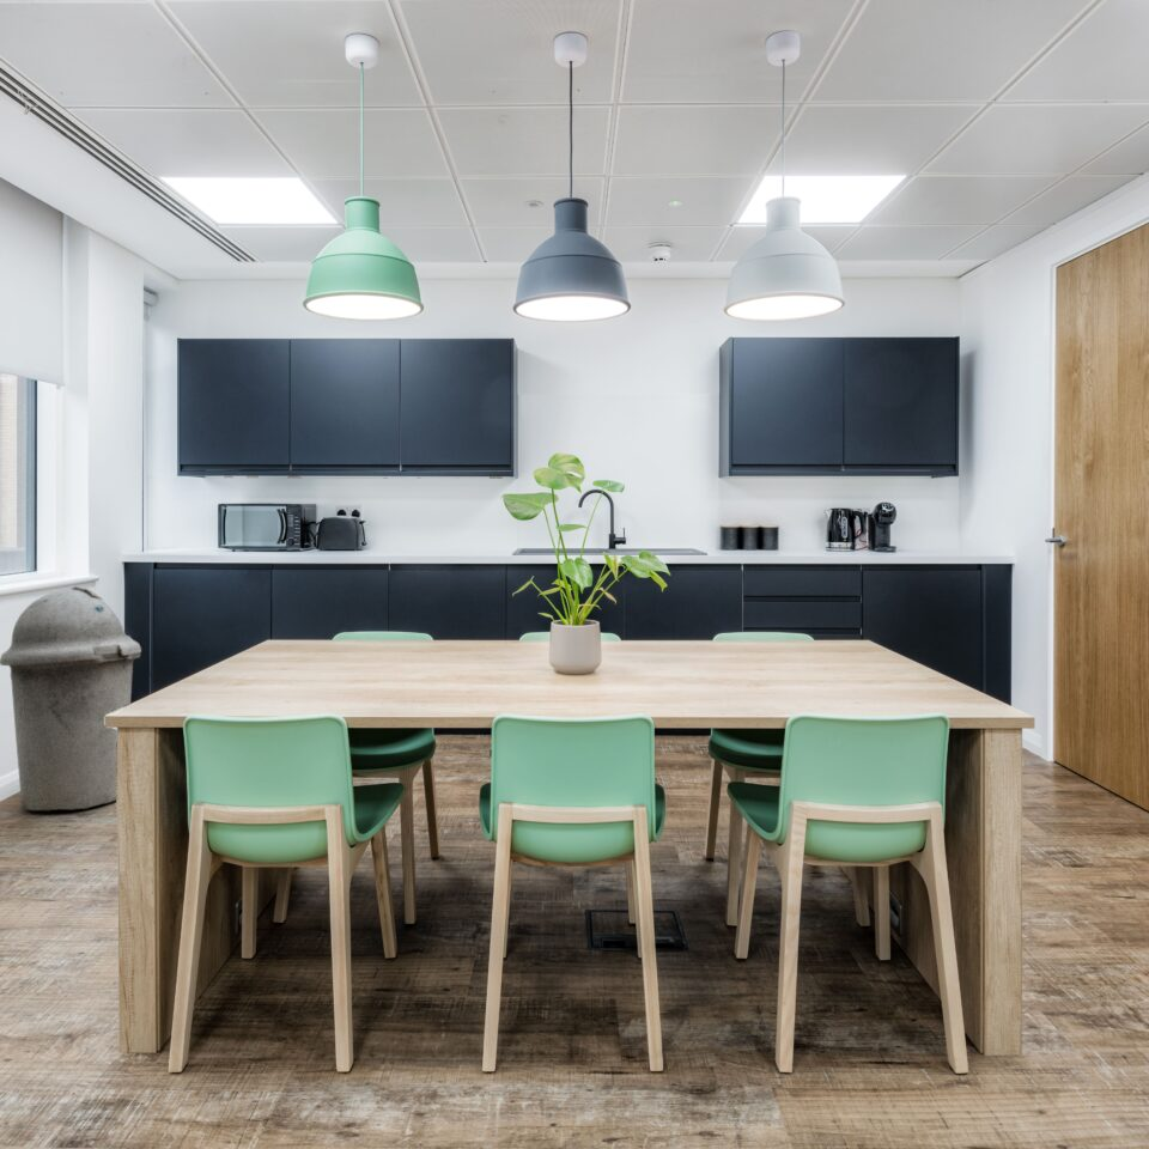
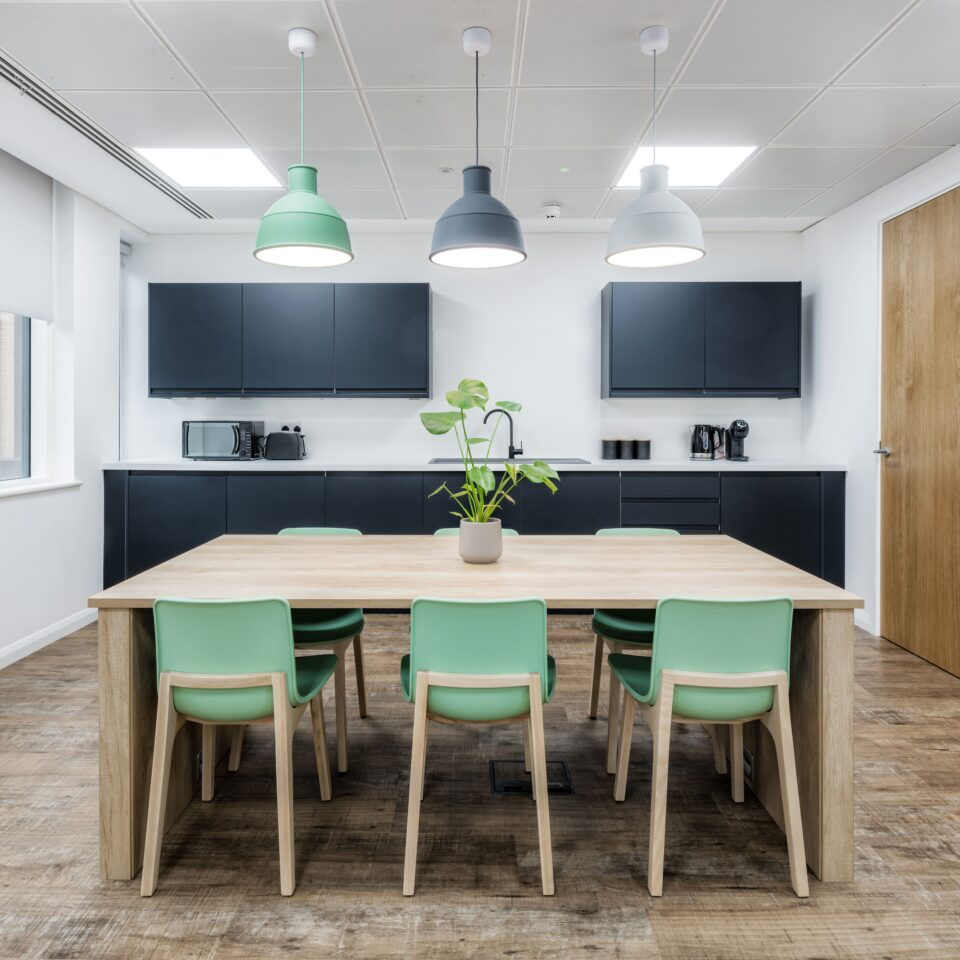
- trash can (73, 693)
